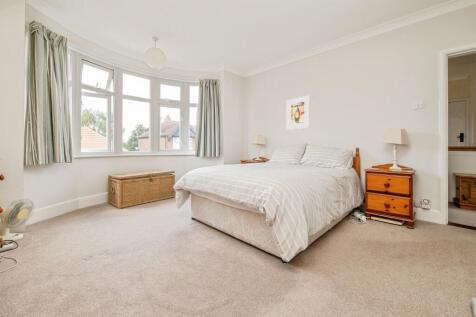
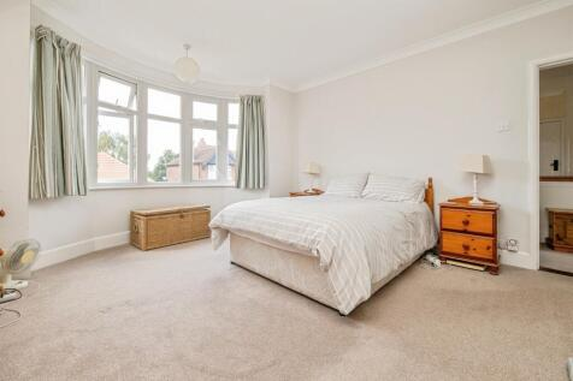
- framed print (297, 113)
